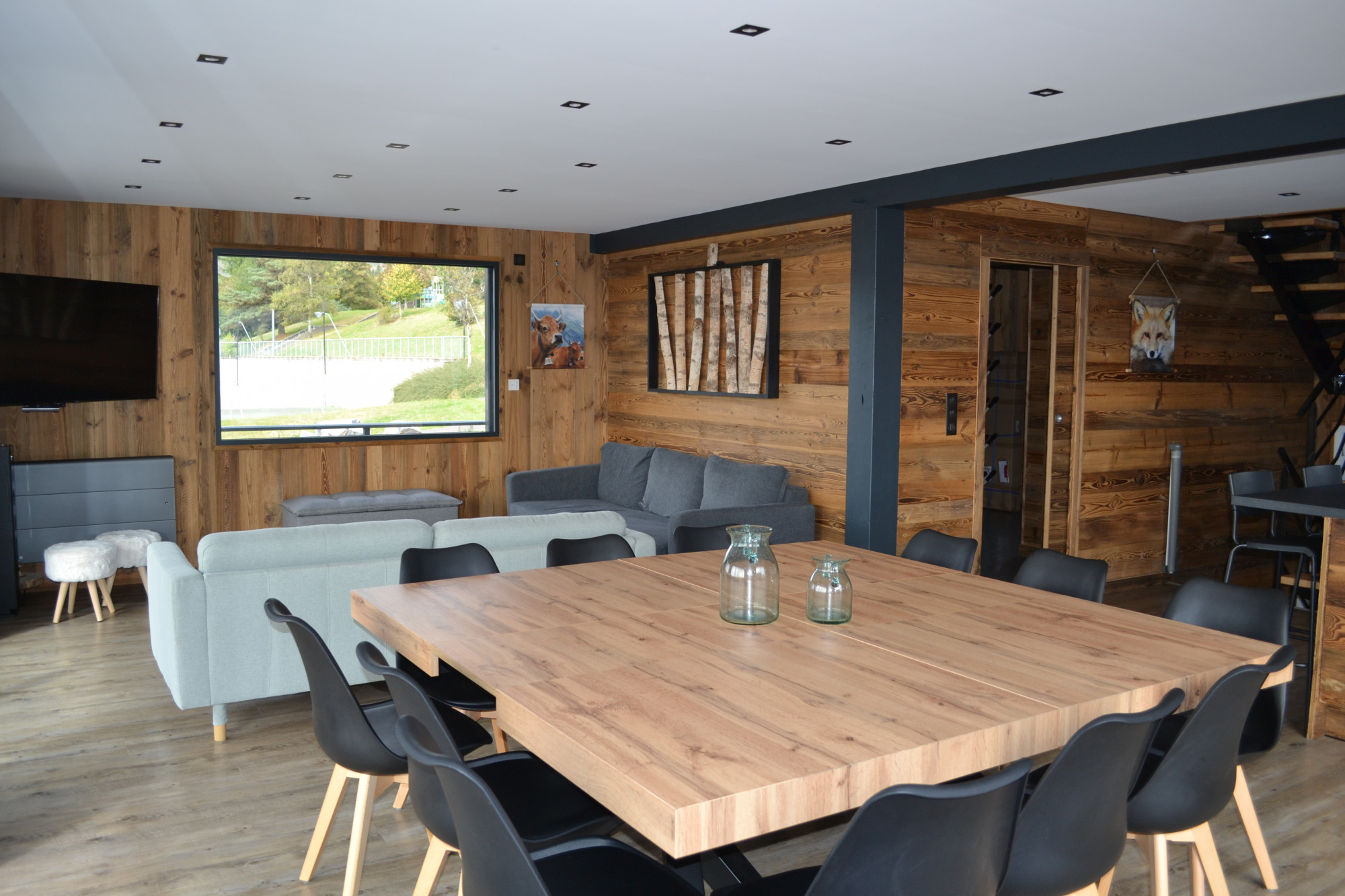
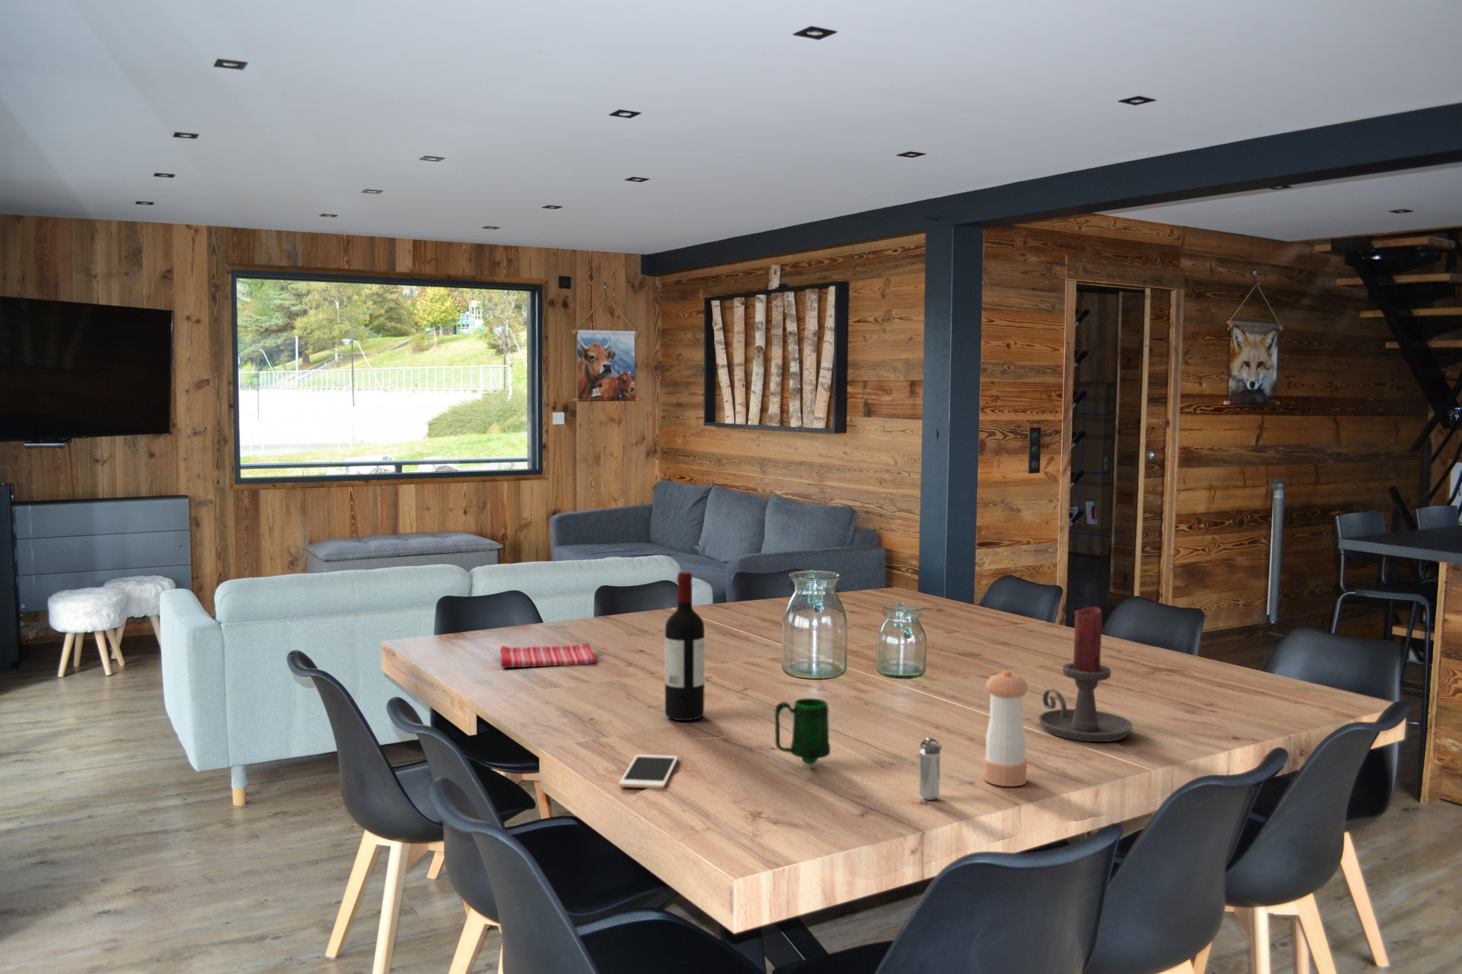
+ shaker (929, 767)
+ cell phone (649, 770)
+ pepper shaker (1005, 725)
+ wine bottle (684, 645)
+ candle holder (1078, 666)
+ mug (801, 733)
+ dish towel (547, 654)
